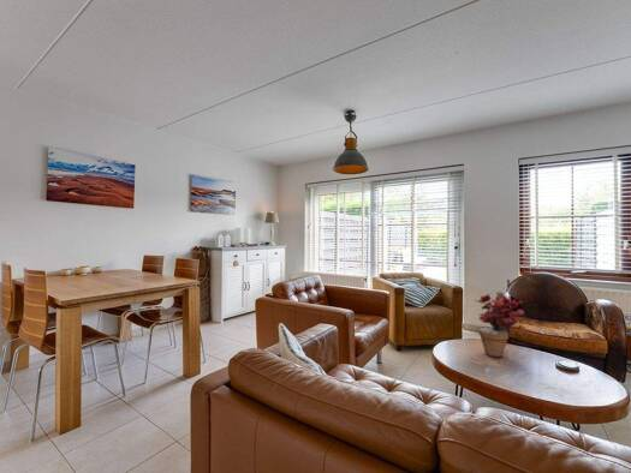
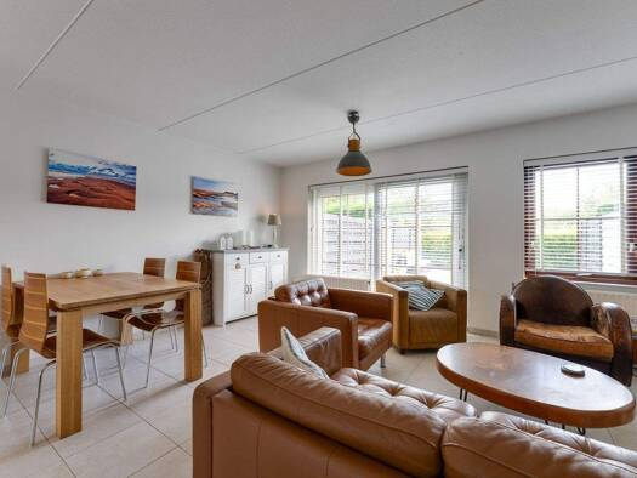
- potted plant (498, 324)
